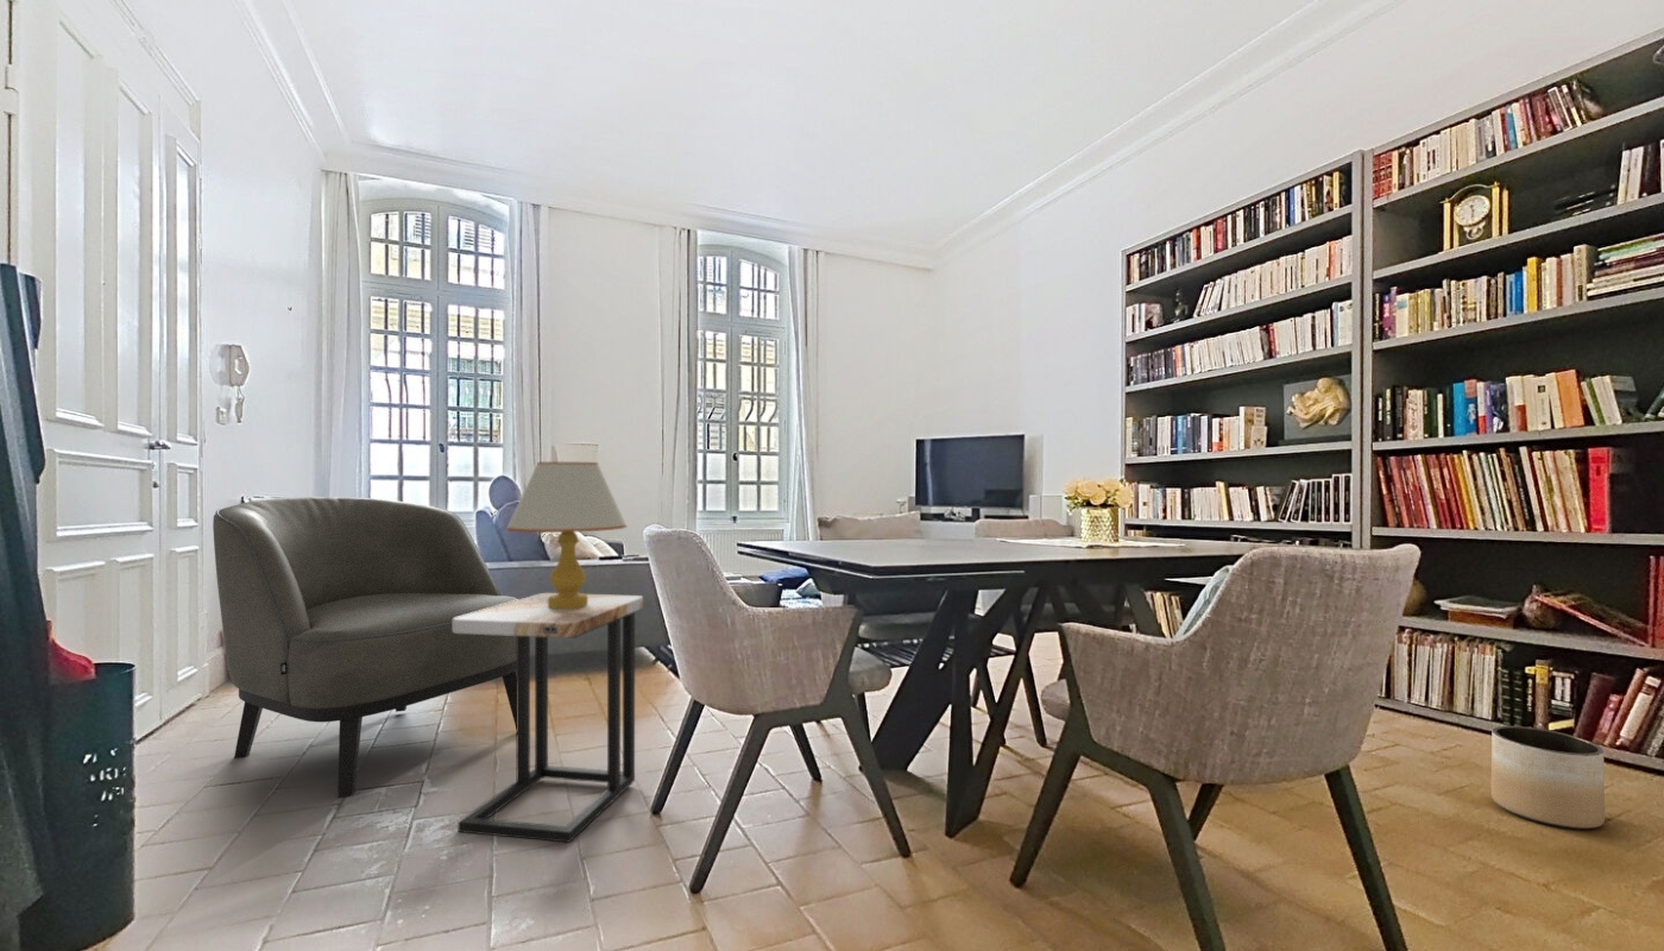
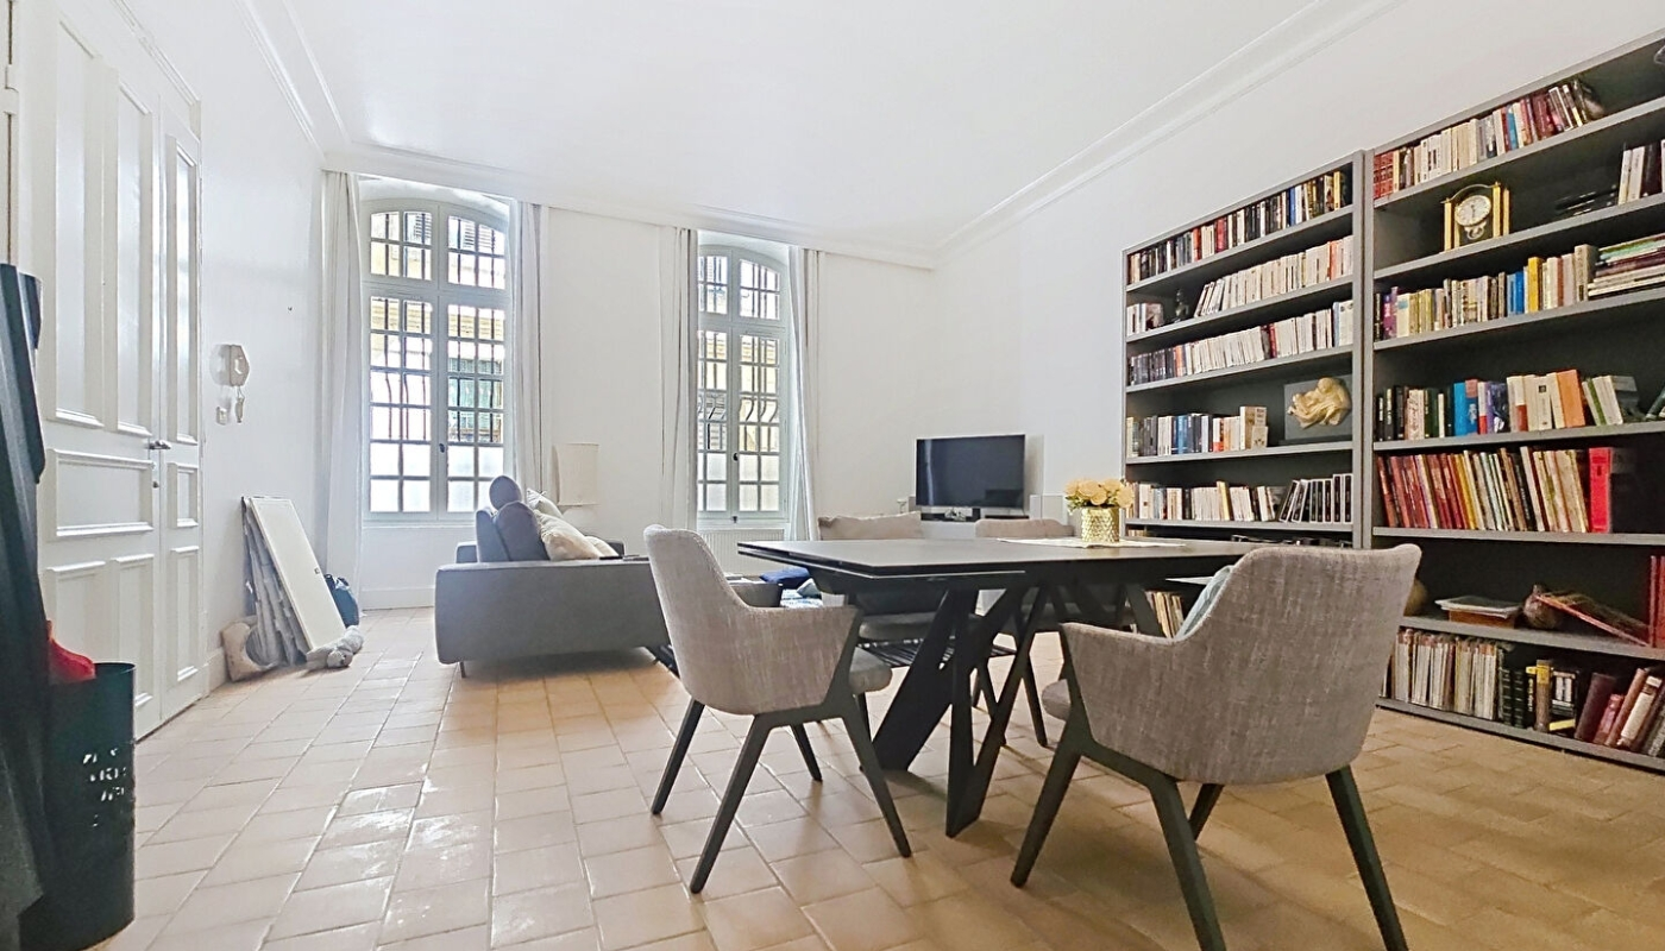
- table lamp (567, 533)
- side table (547, 705)
- armchair (370, 621)
- planter (1545, 775)
